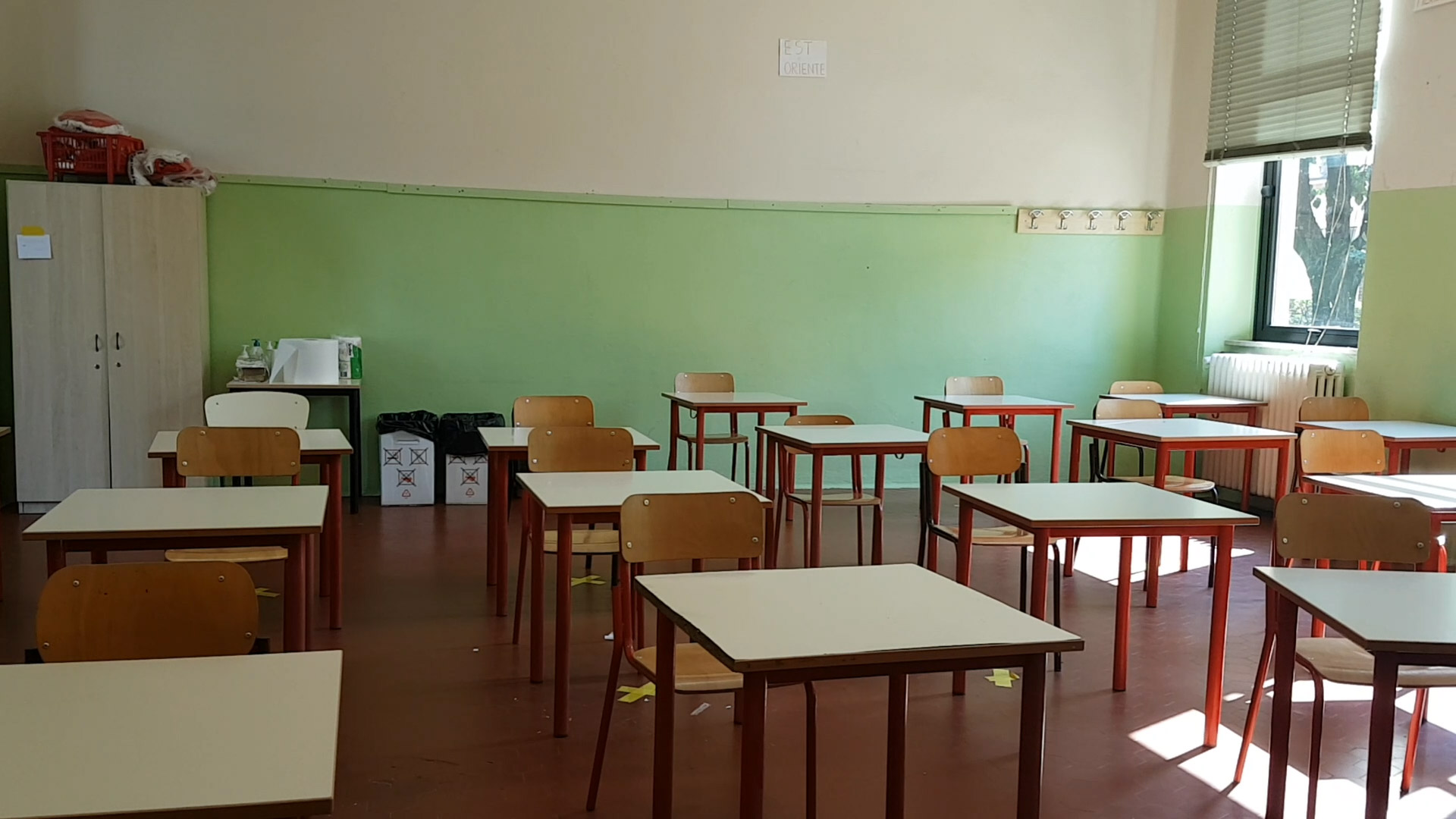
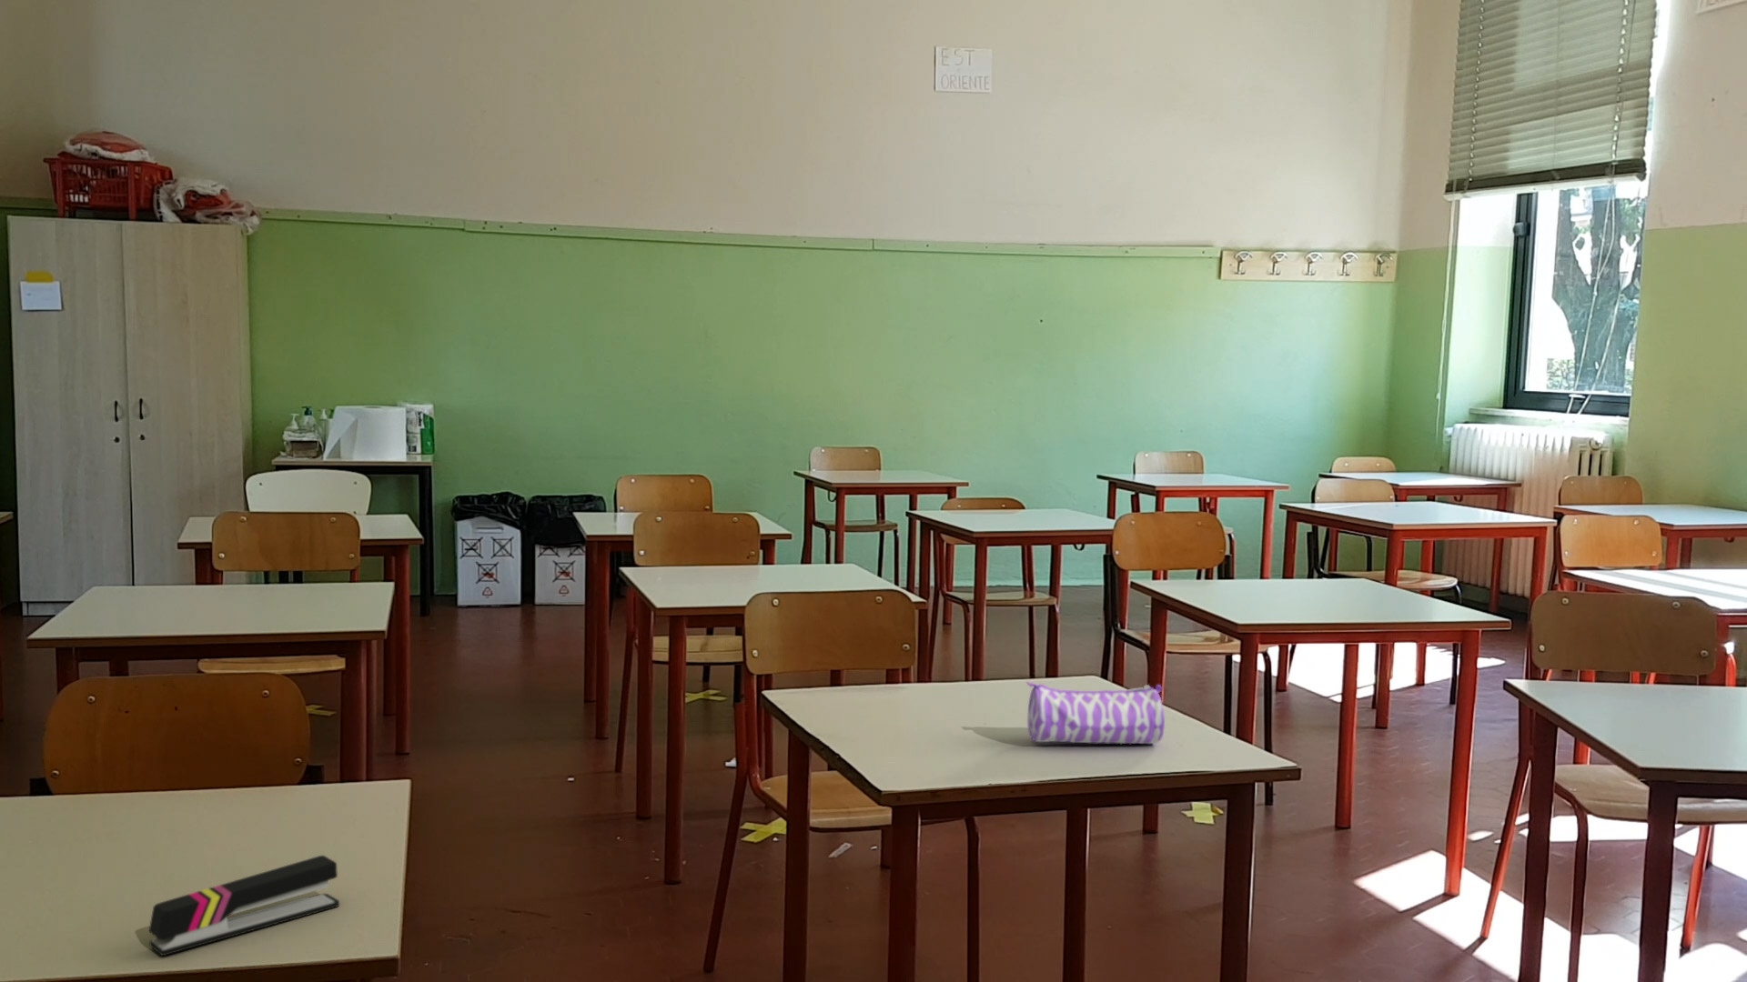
+ pencil case (1097, 713)
+ stapler (247, 902)
